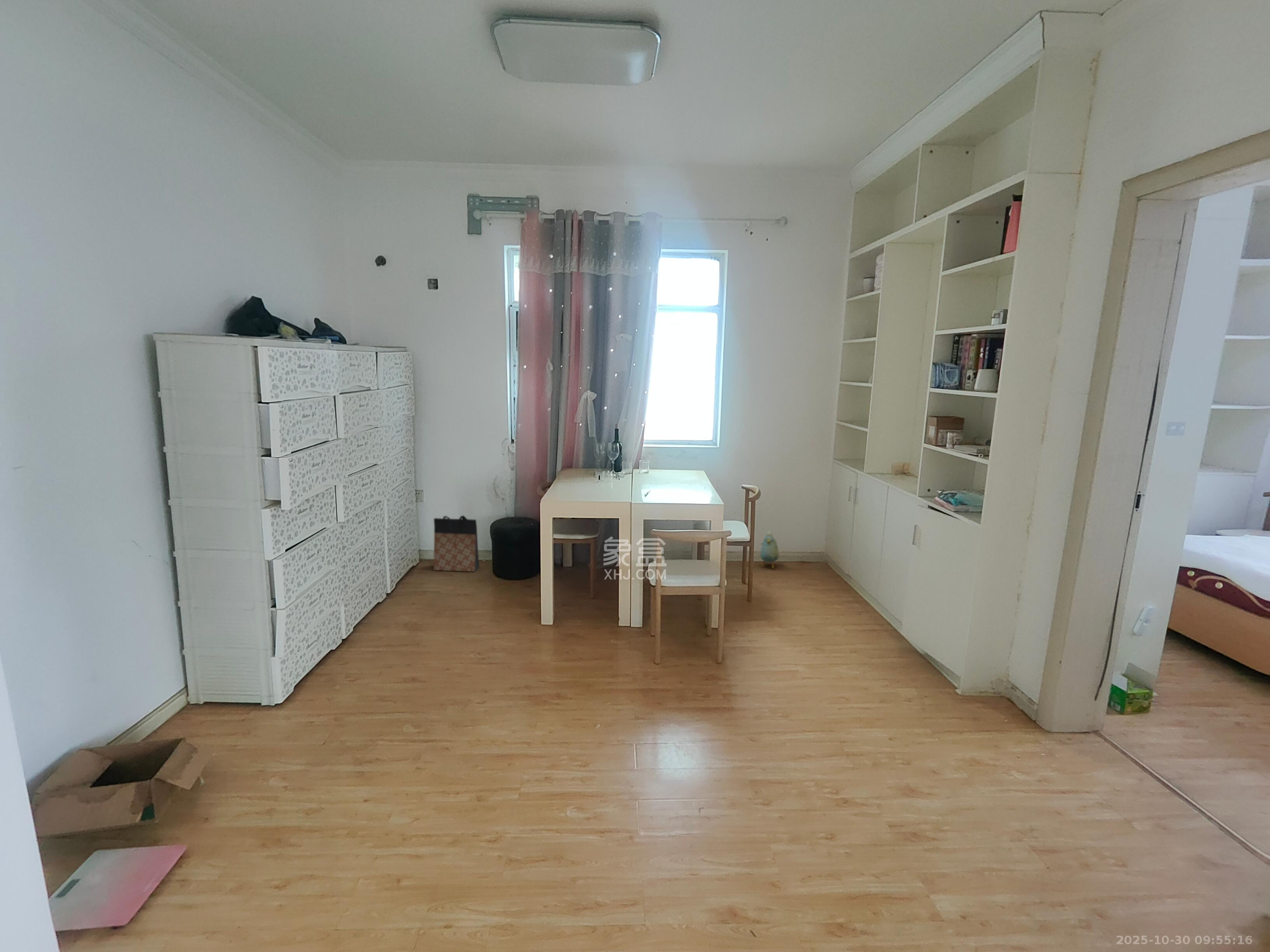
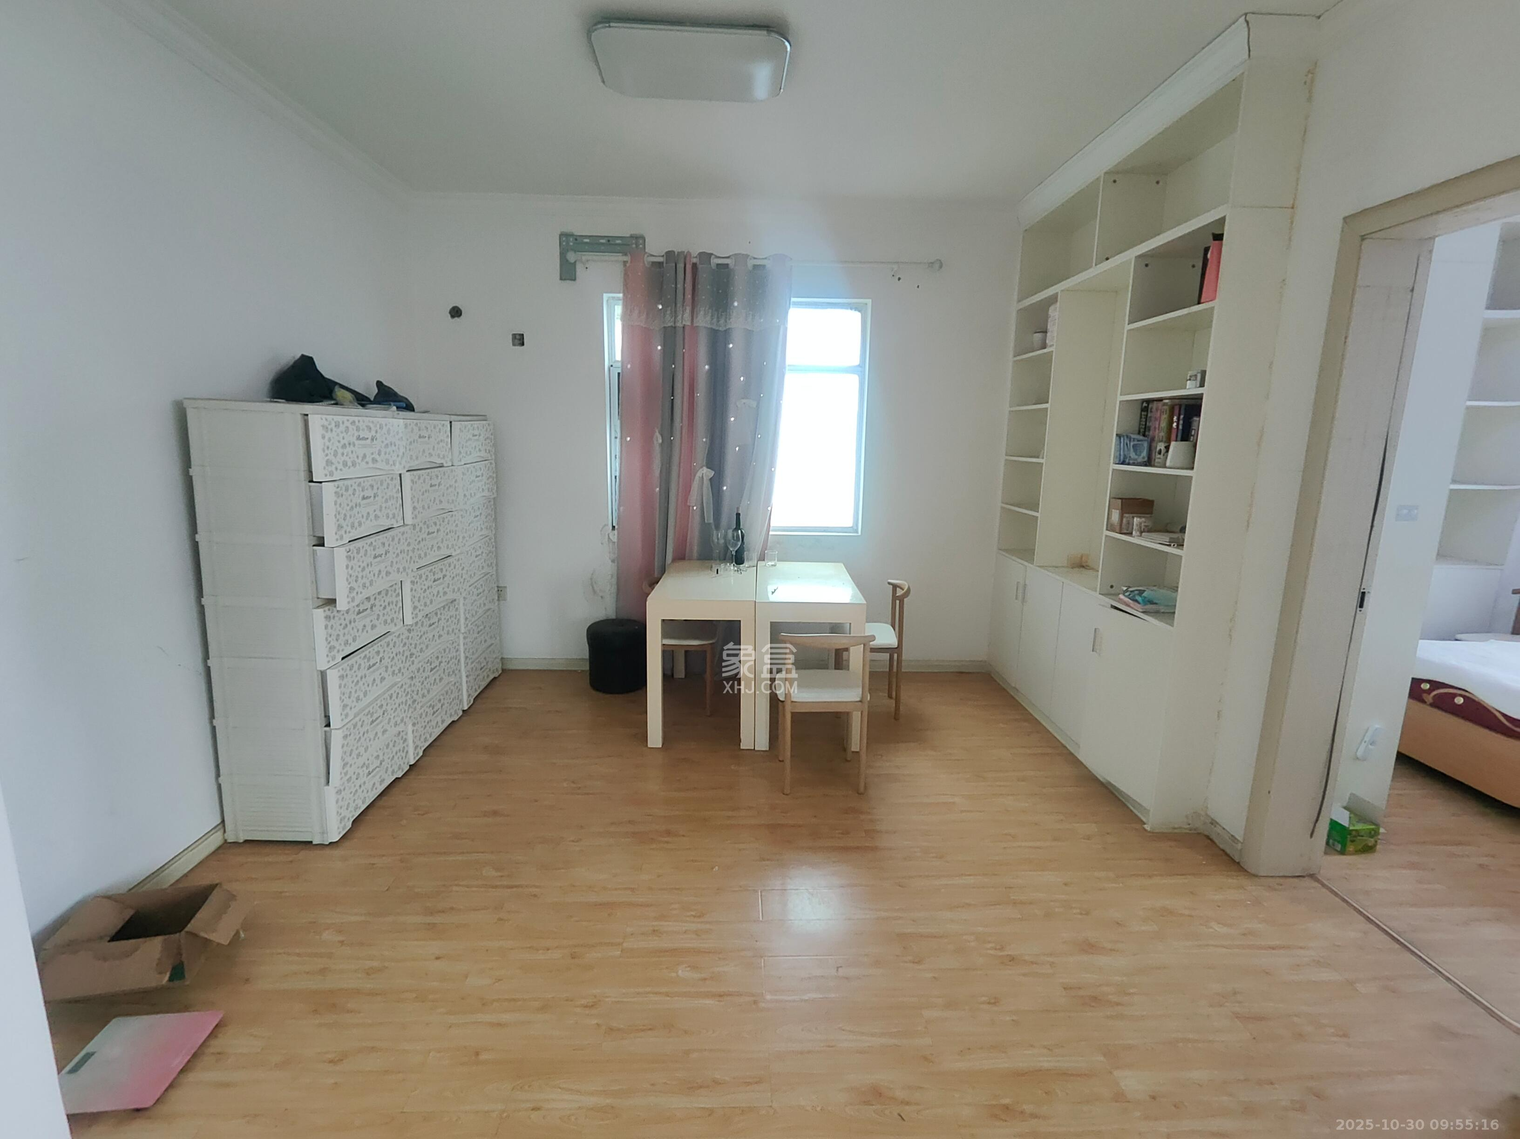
- bag (455, 542)
- plush toy (770, 547)
